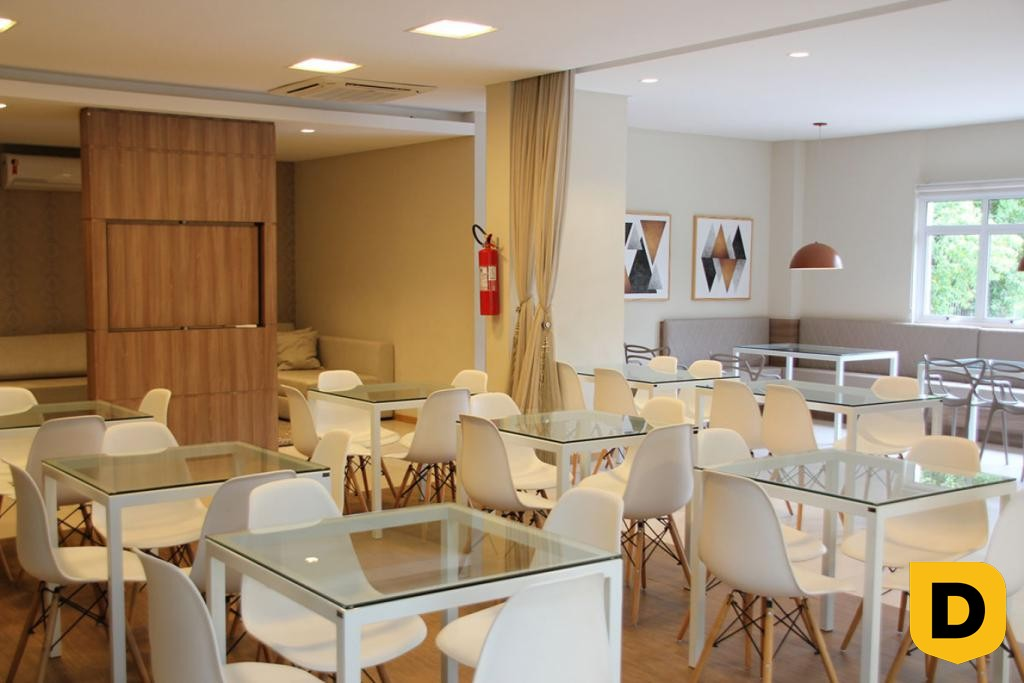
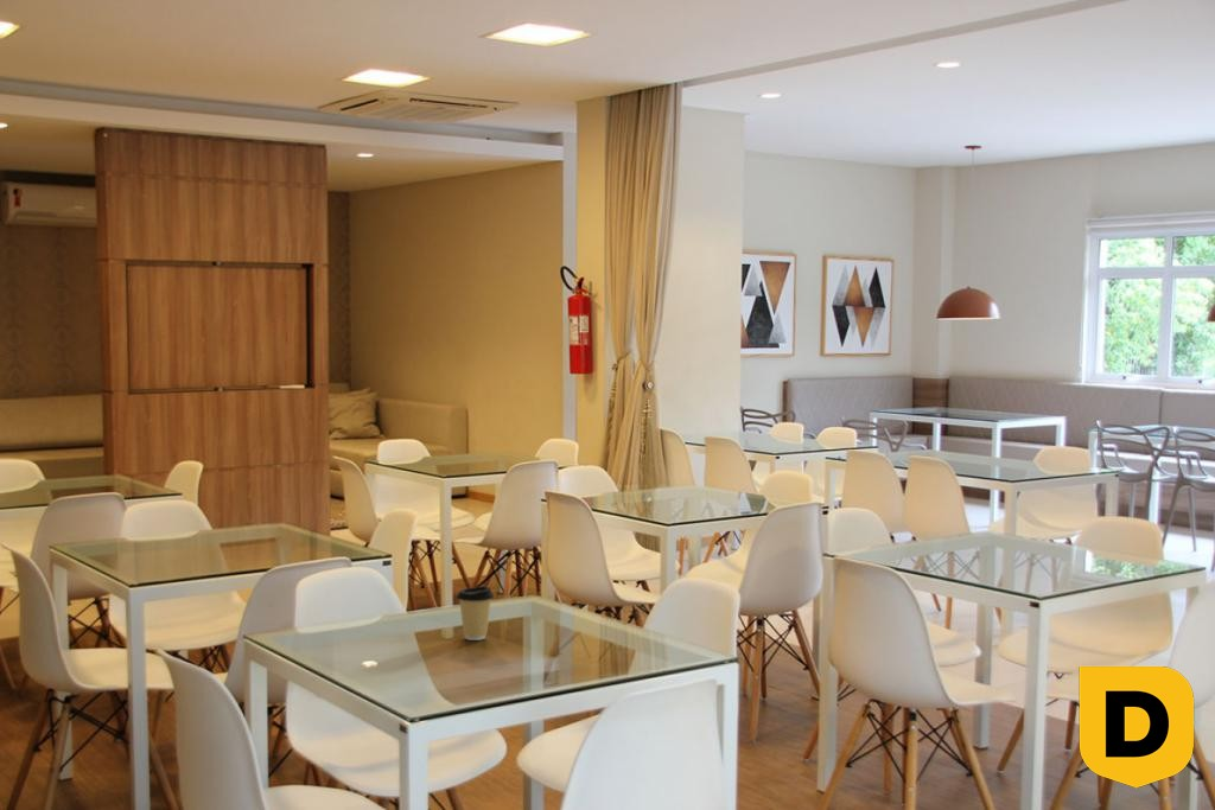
+ coffee cup (475, 613)
